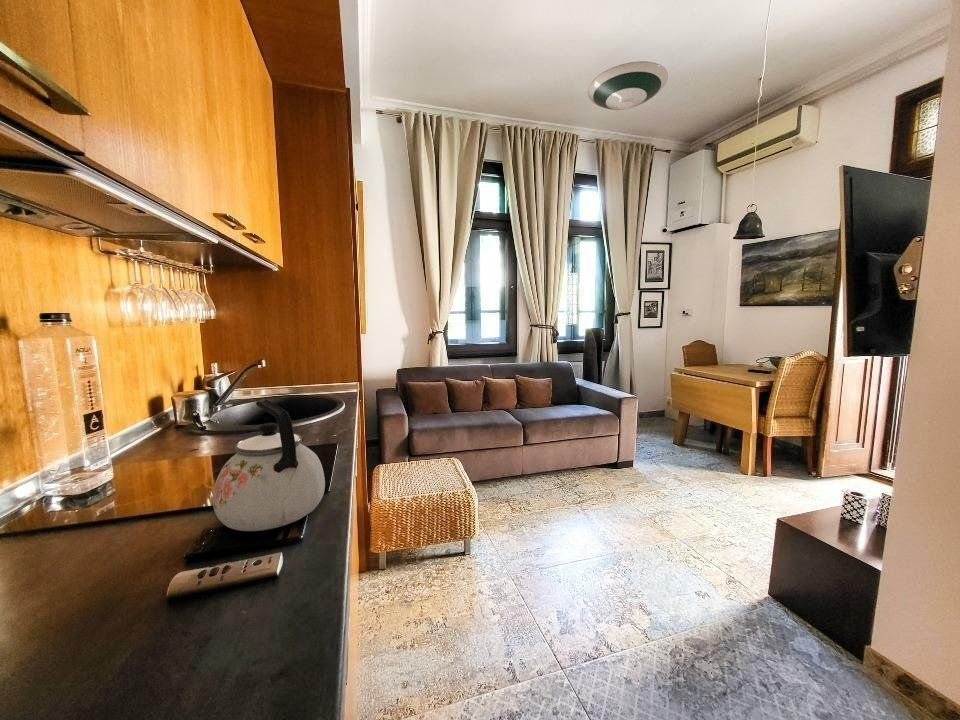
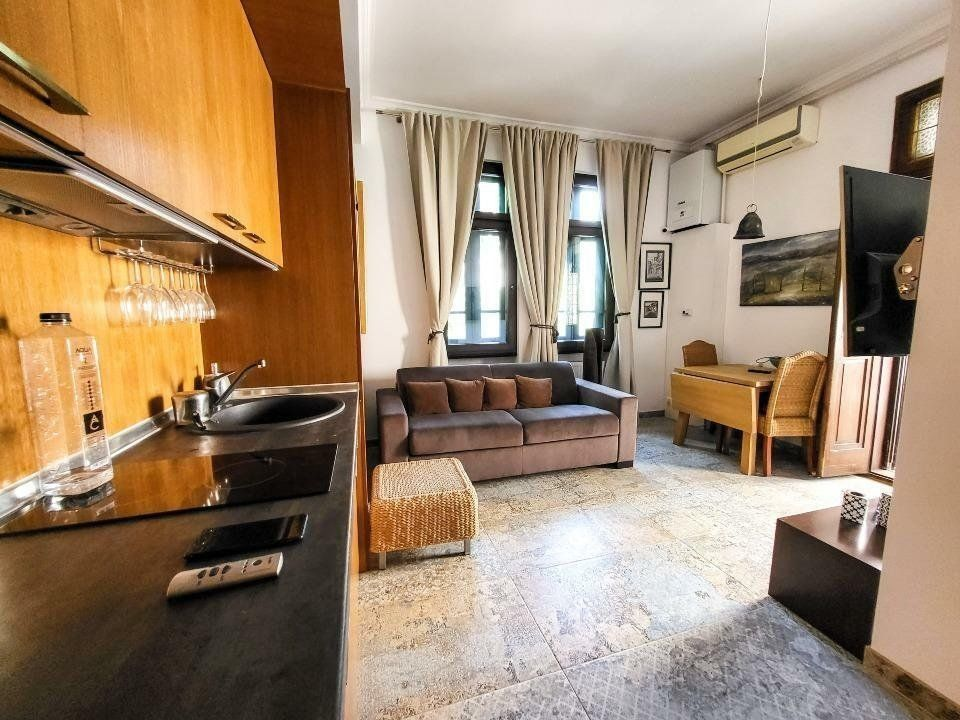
- kettle (269, 458)
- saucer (626, 96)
